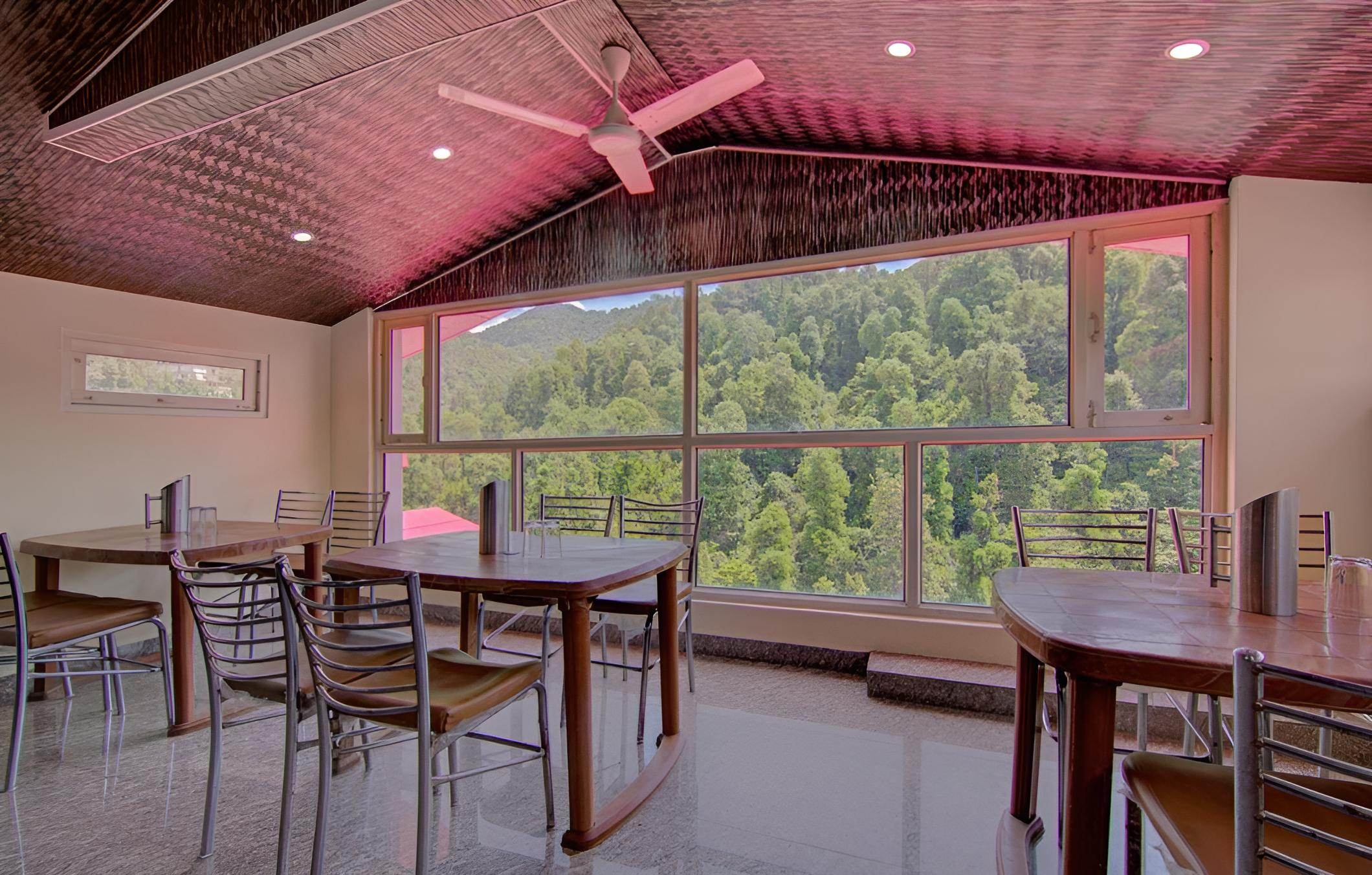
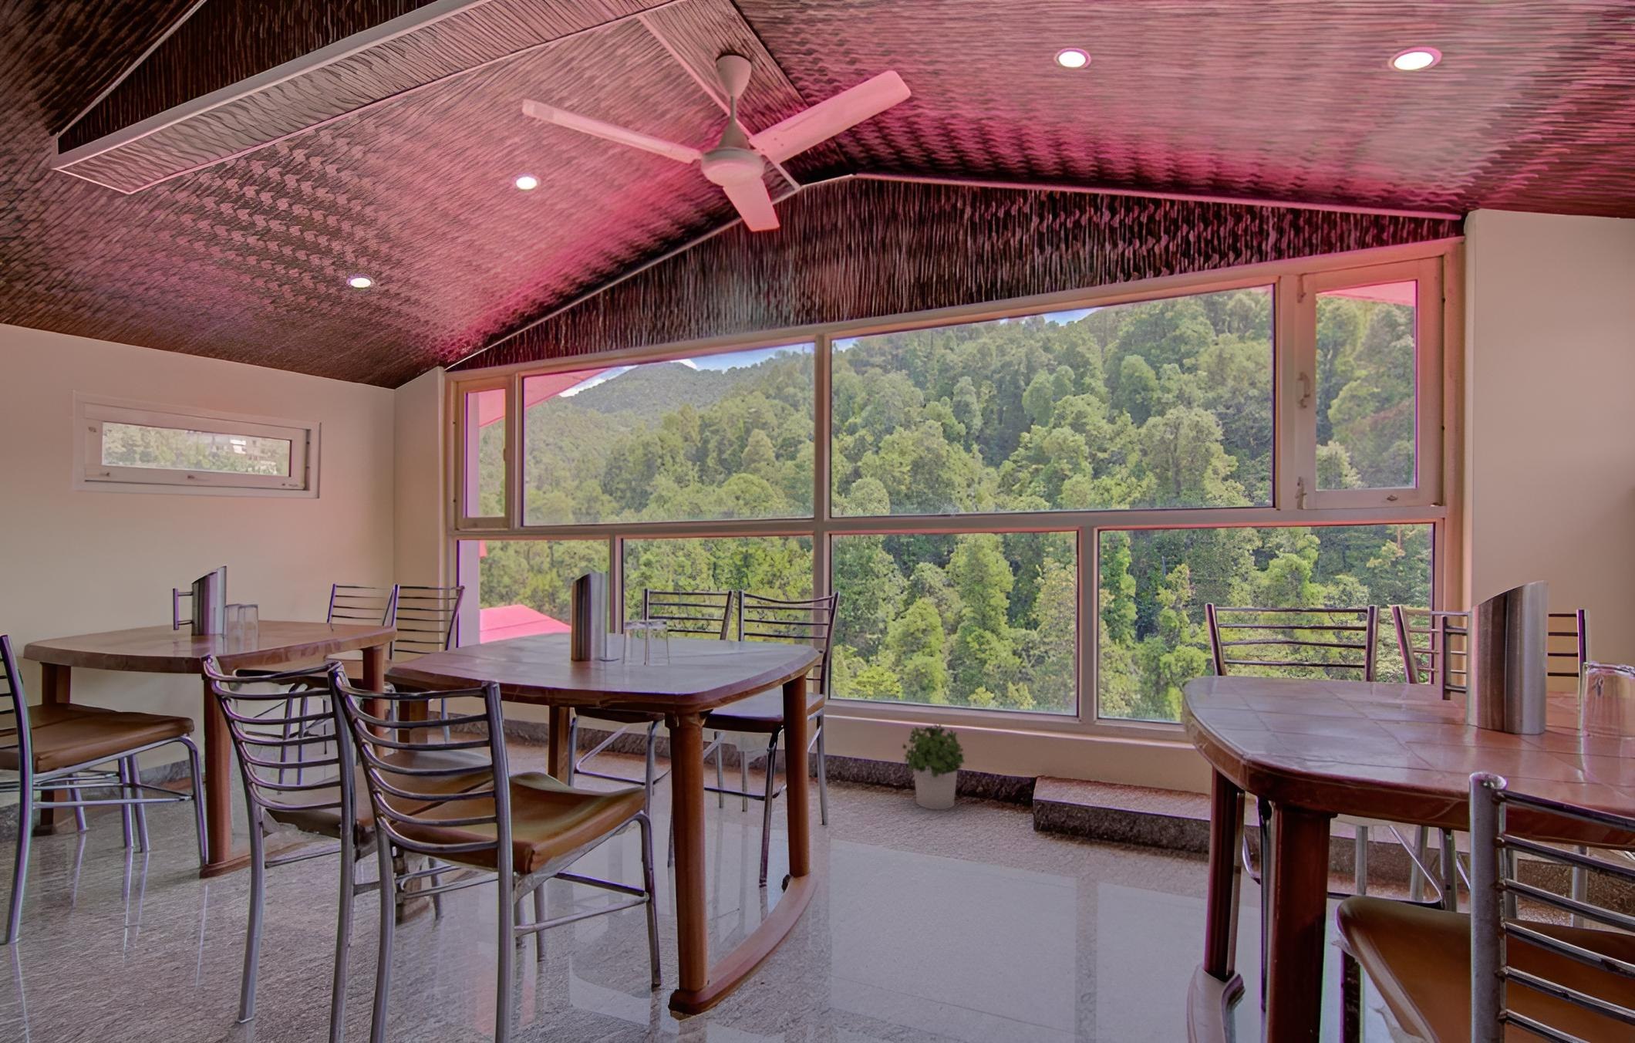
+ potted plant (931, 764)
